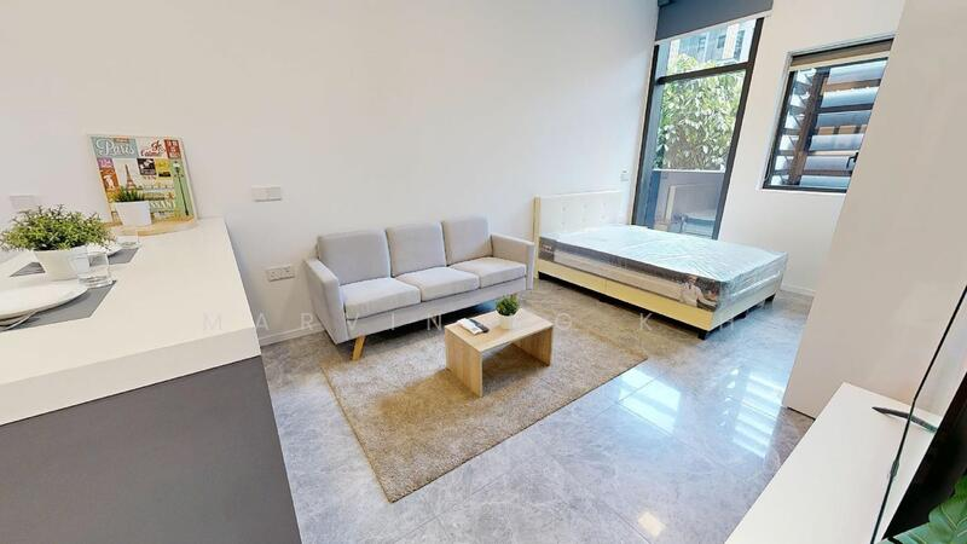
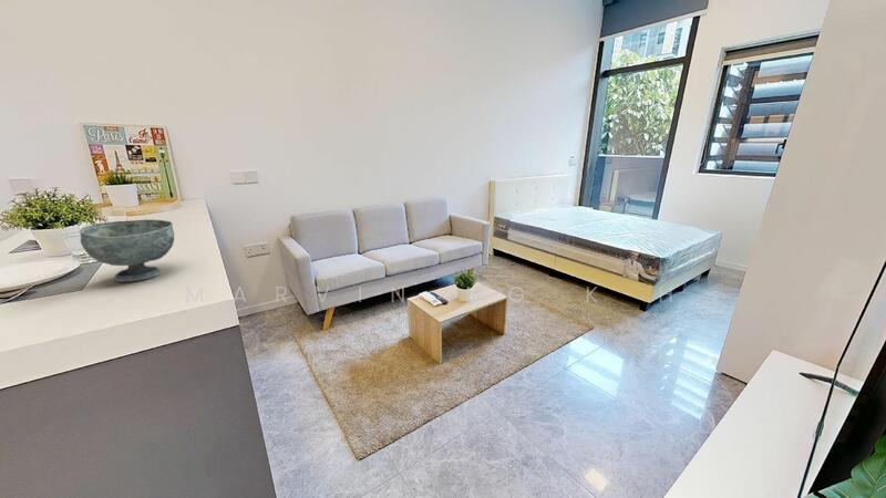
+ bowl (134, 250)
